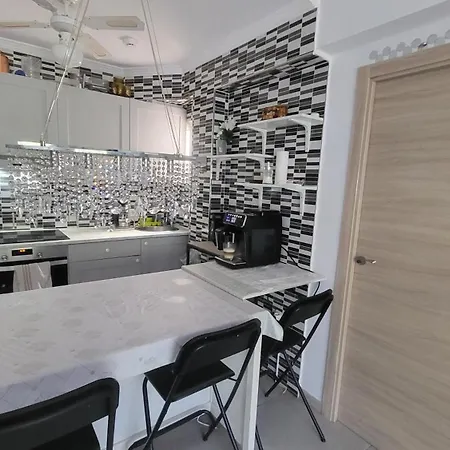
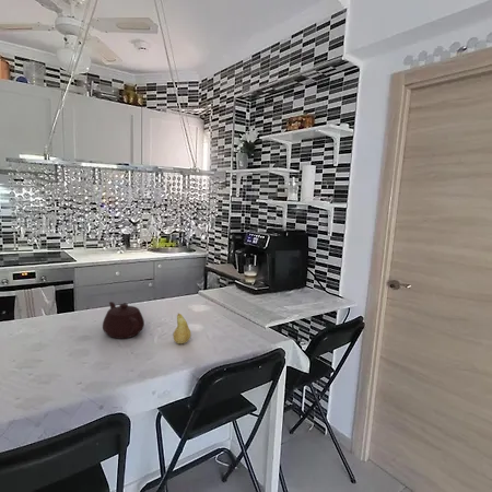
+ teapot (122, 318)
+ fruit (181, 328)
